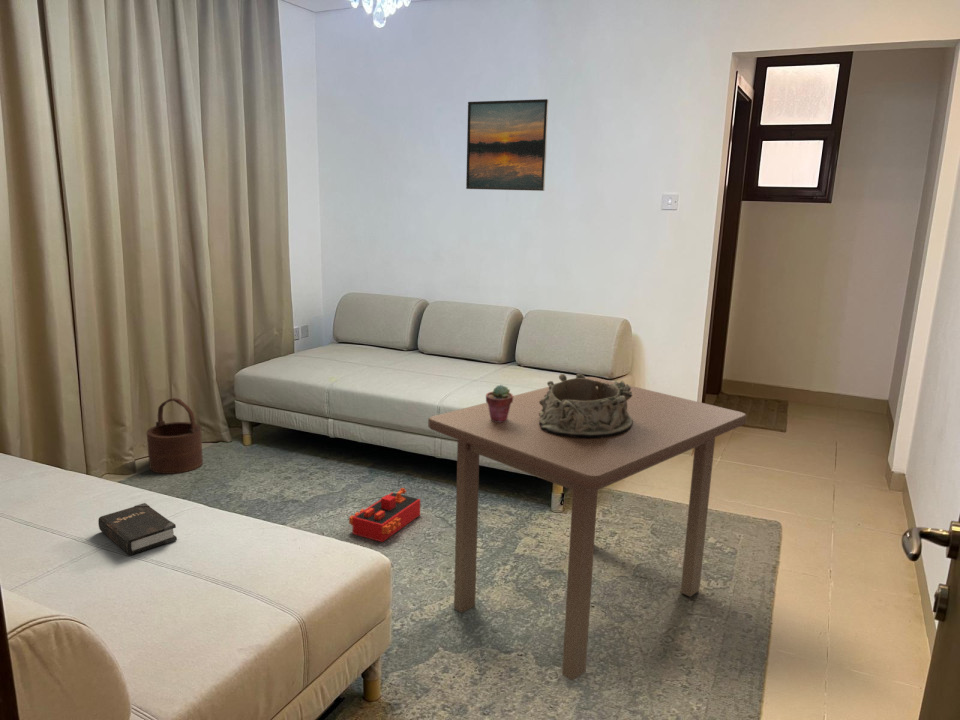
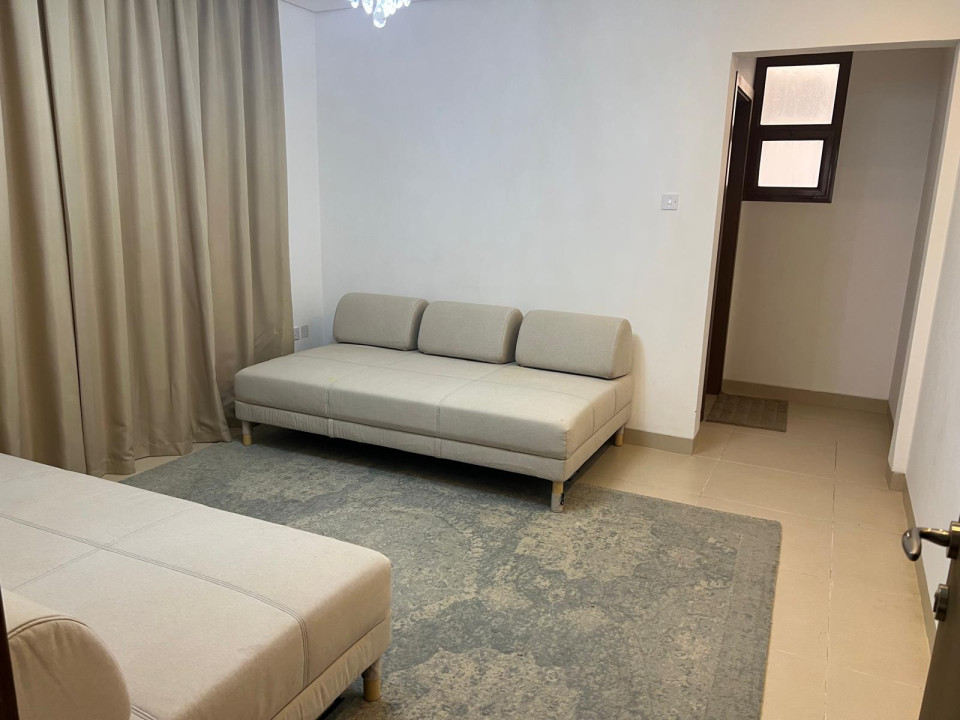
- coffee table (586, 510)
- wooden bucket (174, 432)
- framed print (505, 145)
- hardback book (137, 528)
- toy train (387, 511)
- potted succulent (499, 401)
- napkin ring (586, 402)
